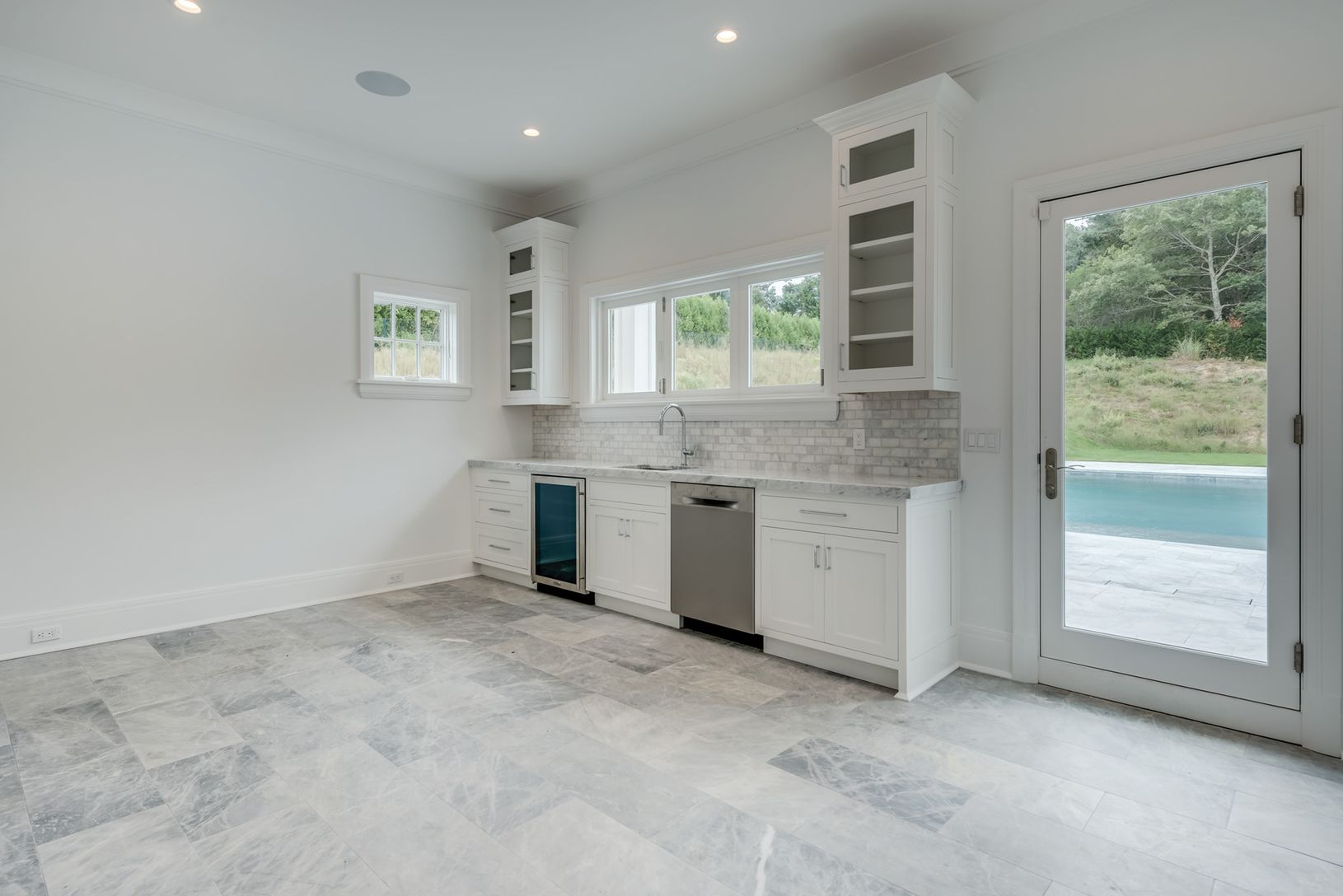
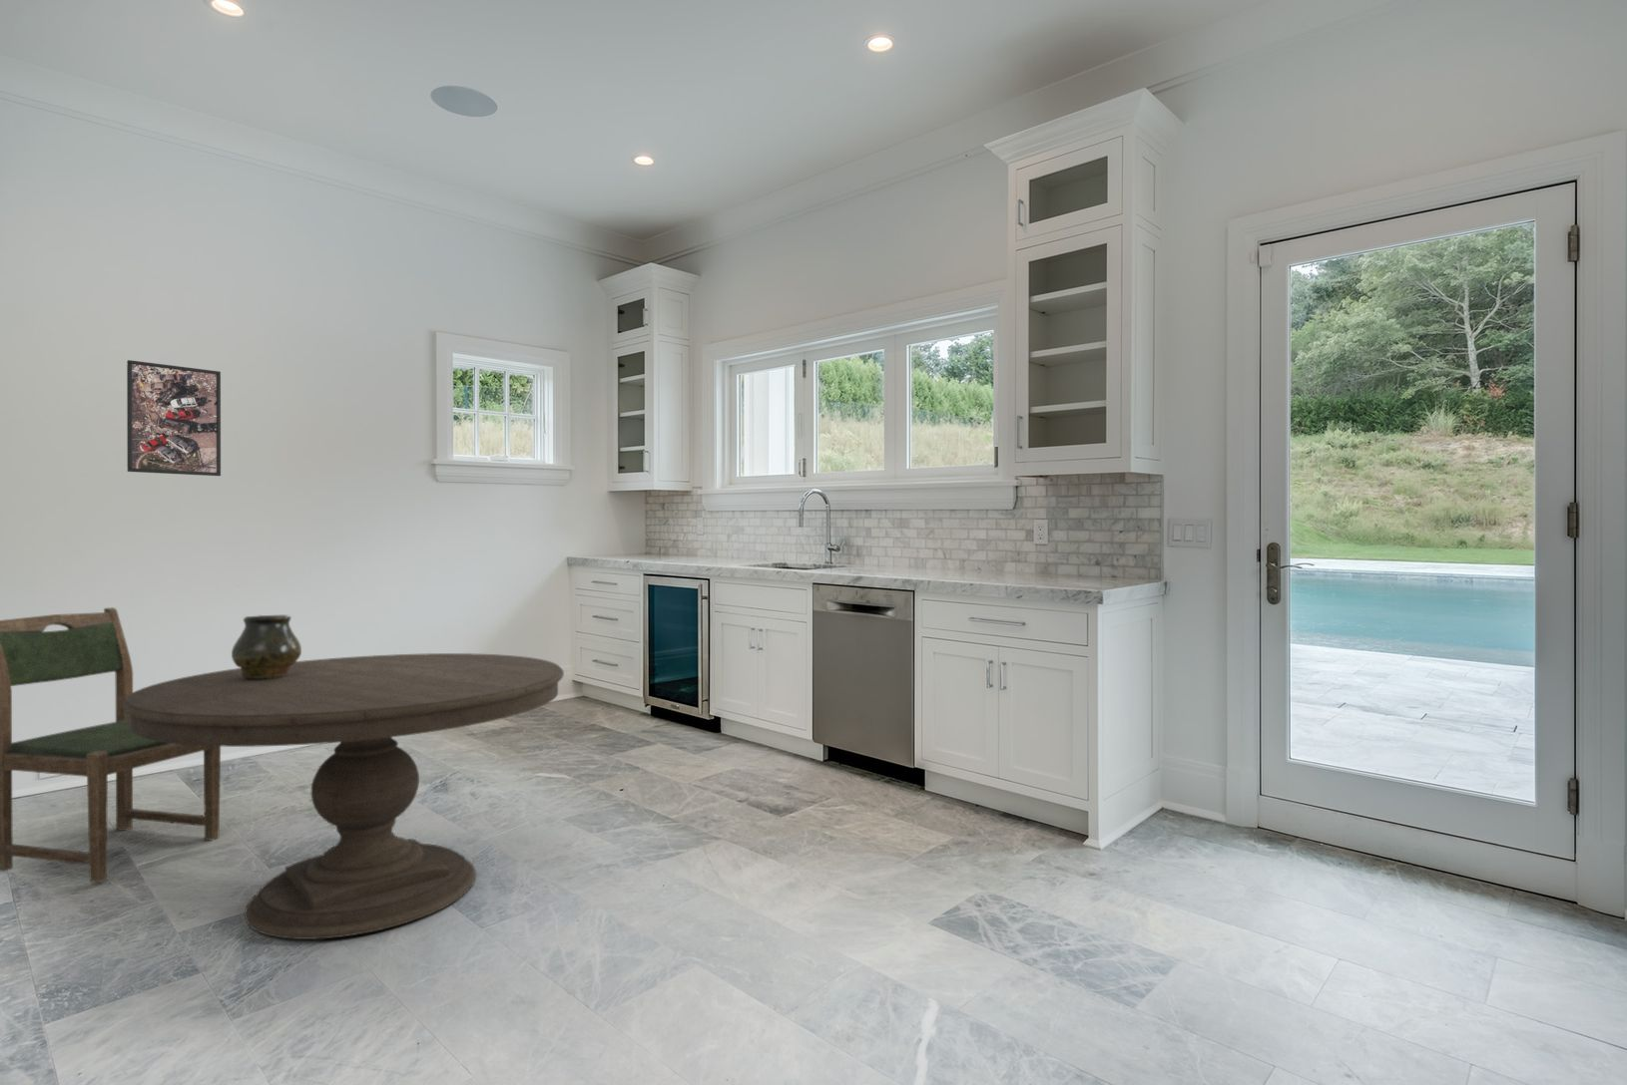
+ vase (267, 645)
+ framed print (174, 420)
+ dining table (366, 785)
+ dining chair (105, 731)
